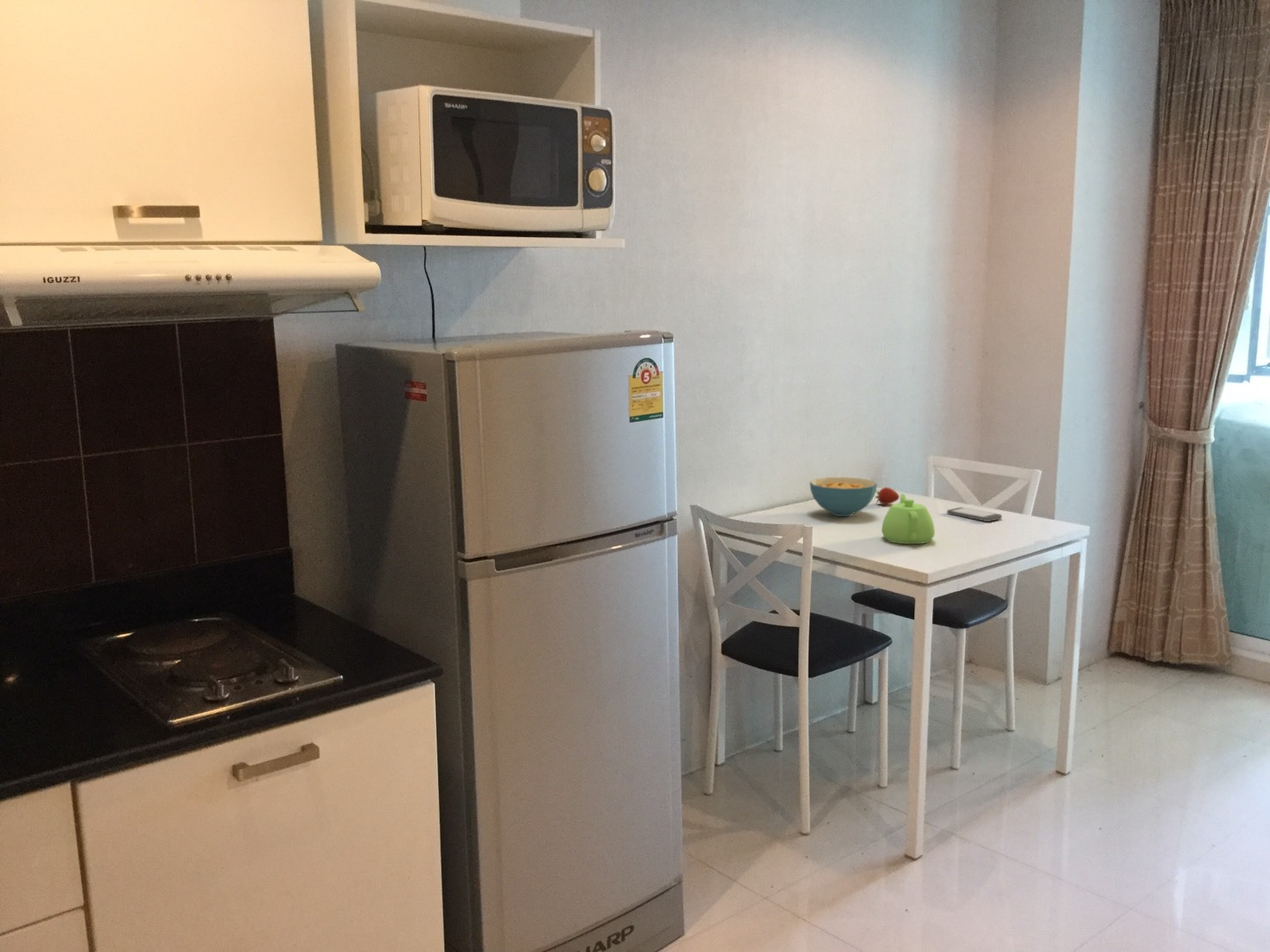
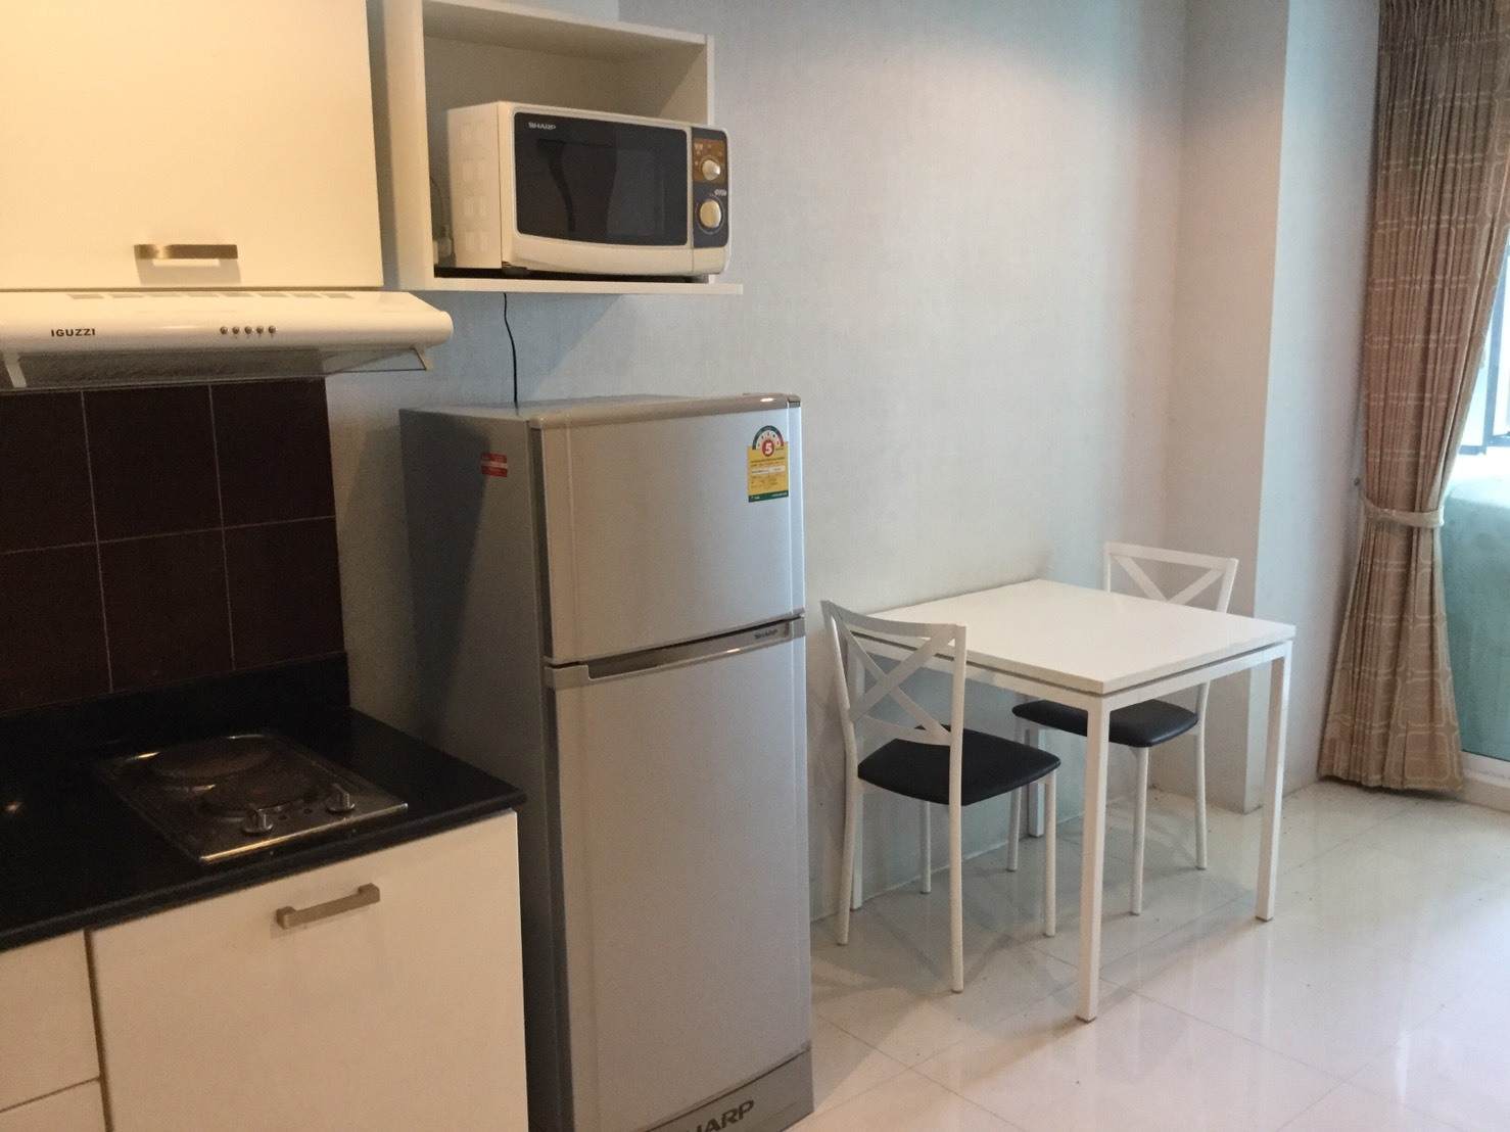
- smartphone (974, 514)
- fruit (886, 496)
- cereal bowl (842, 498)
- teapot (907, 518)
